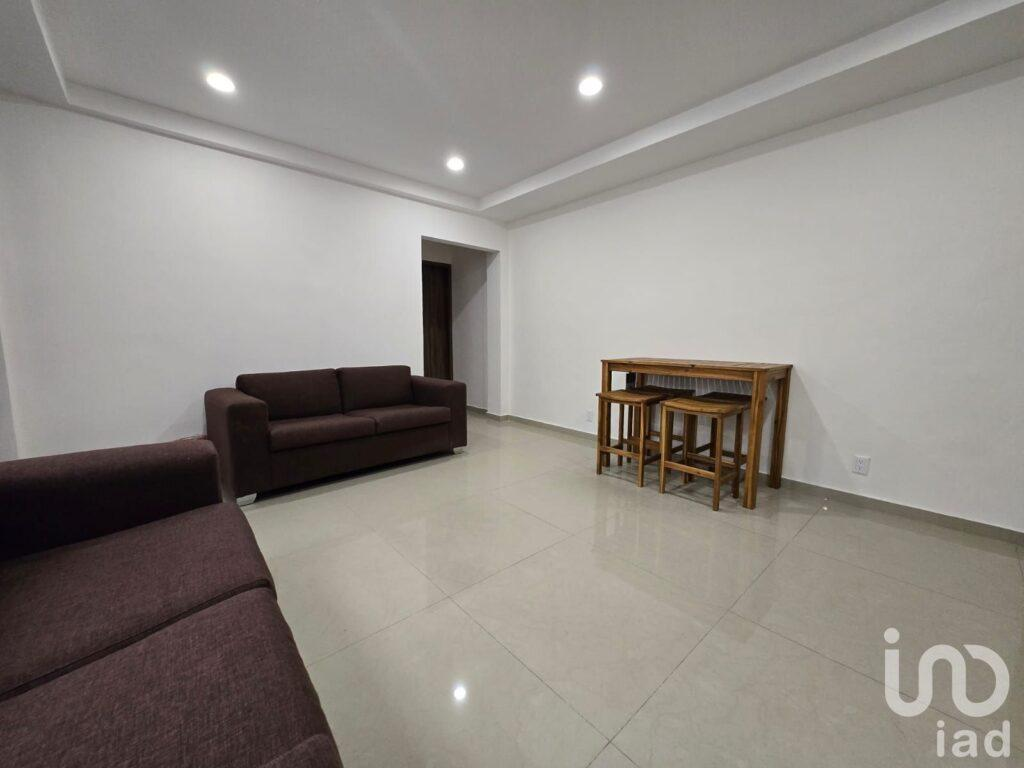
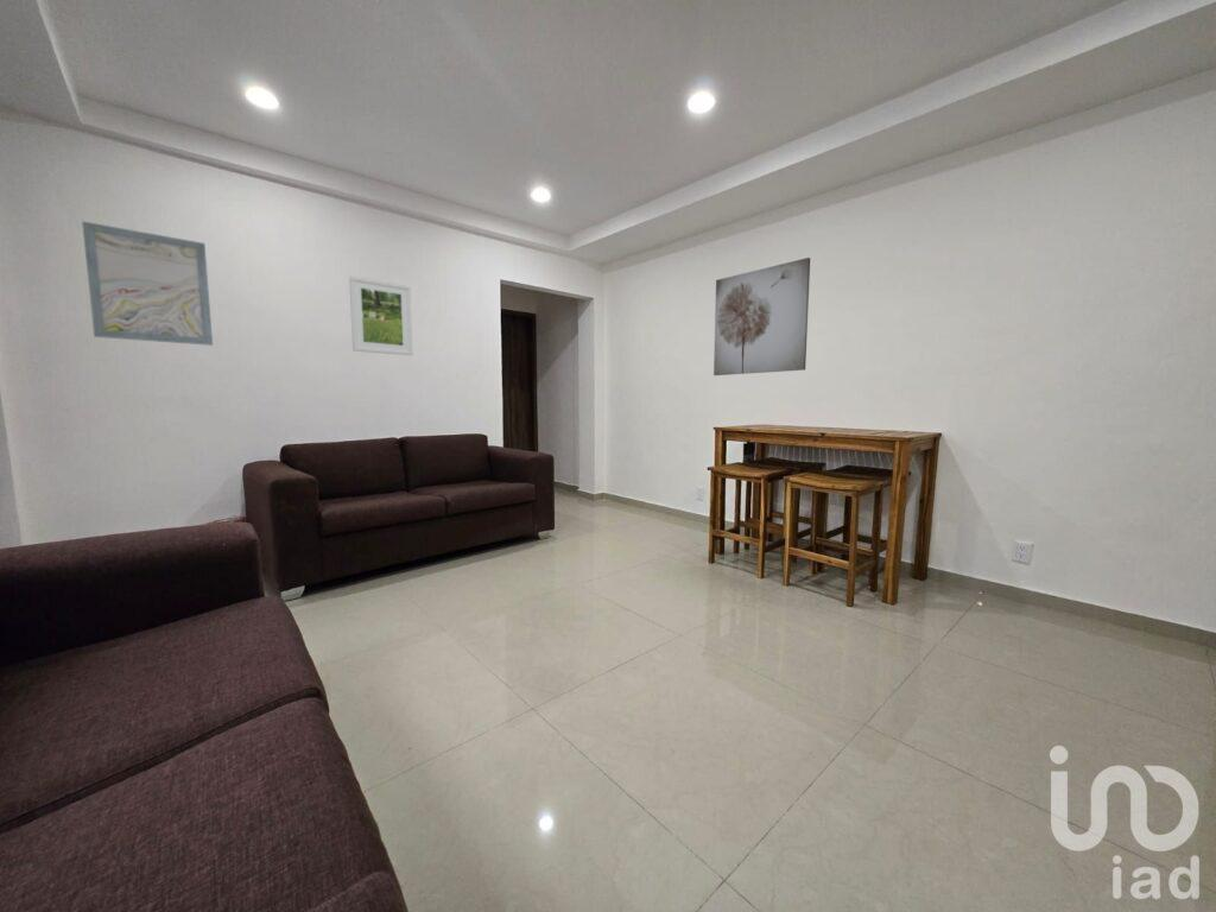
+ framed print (382, 317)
+ wall art (758, 322)
+ wall art (152, 287)
